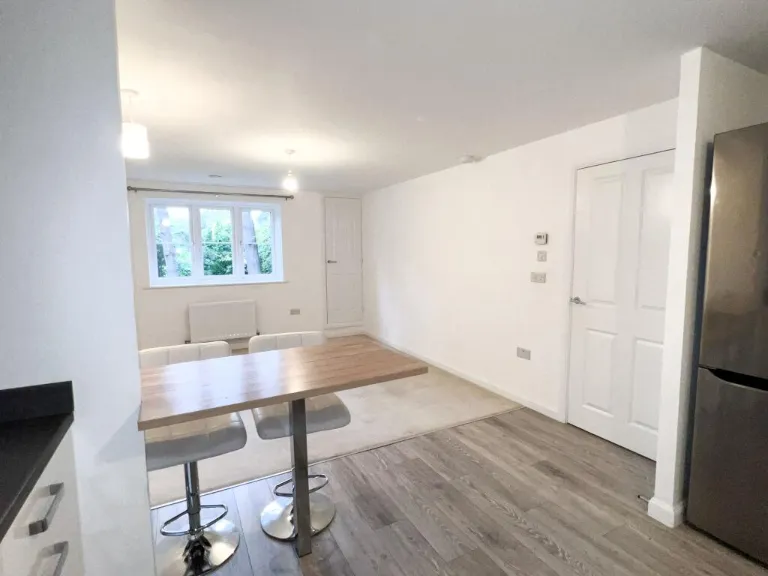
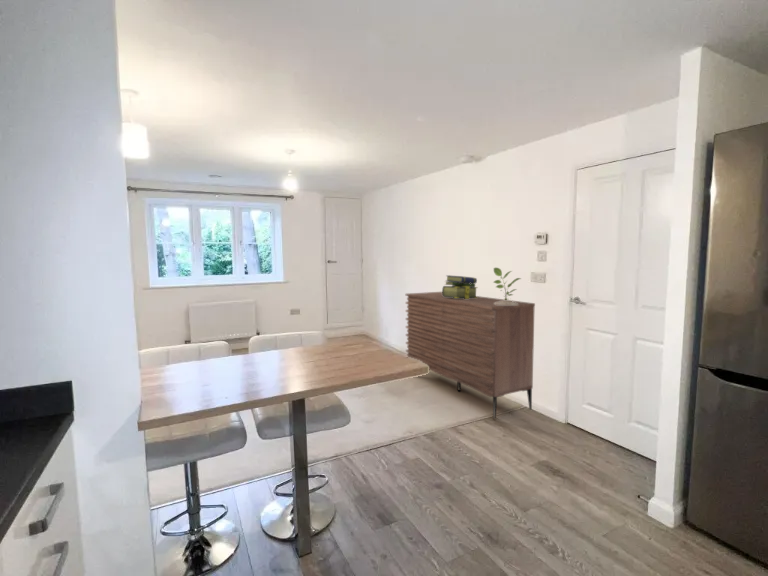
+ sideboard (461, 344)
+ potted plant (504, 285)
+ stack of books (460, 286)
